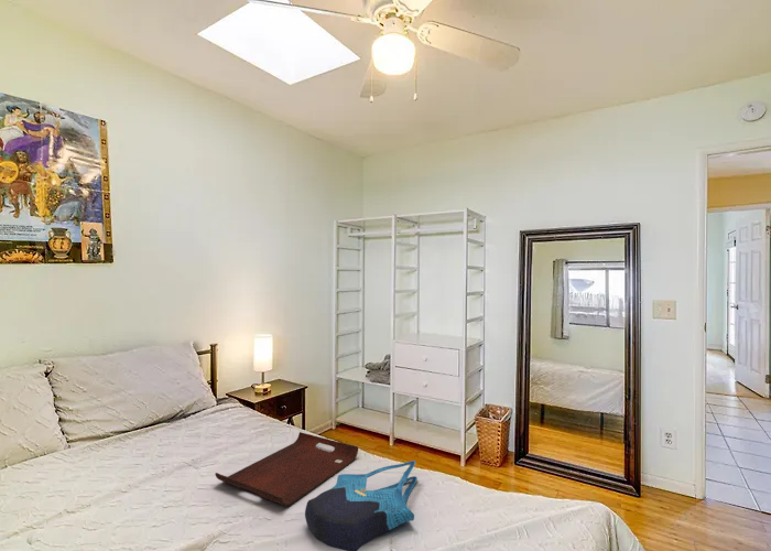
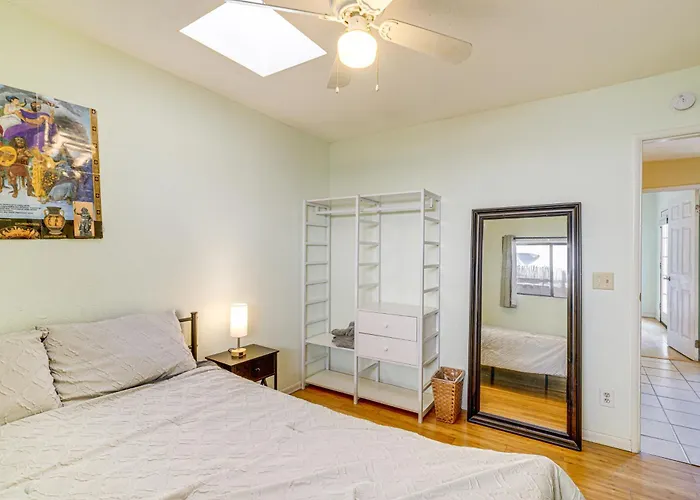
- serving tray (292, 464)
- tote bag (374, 495)
